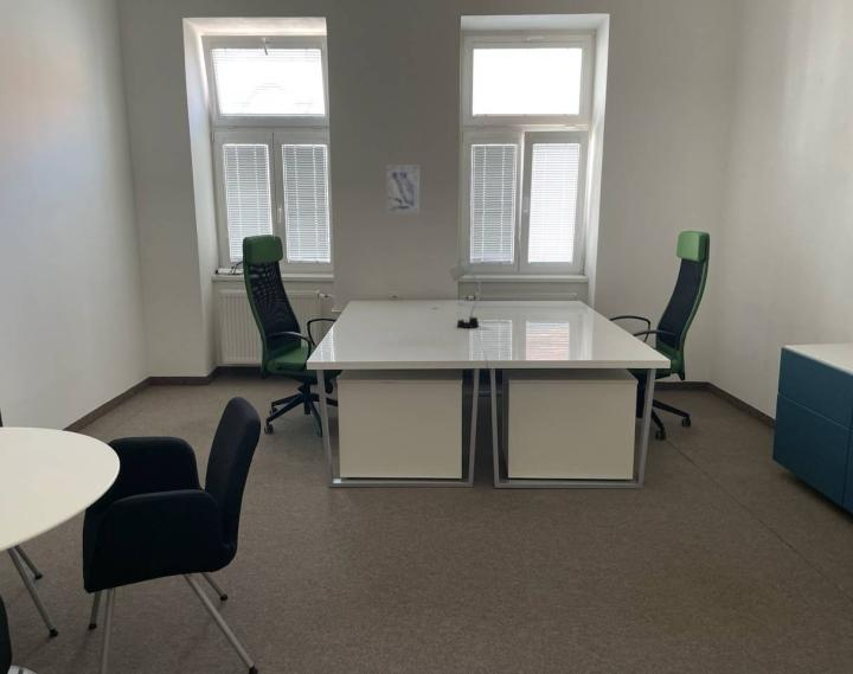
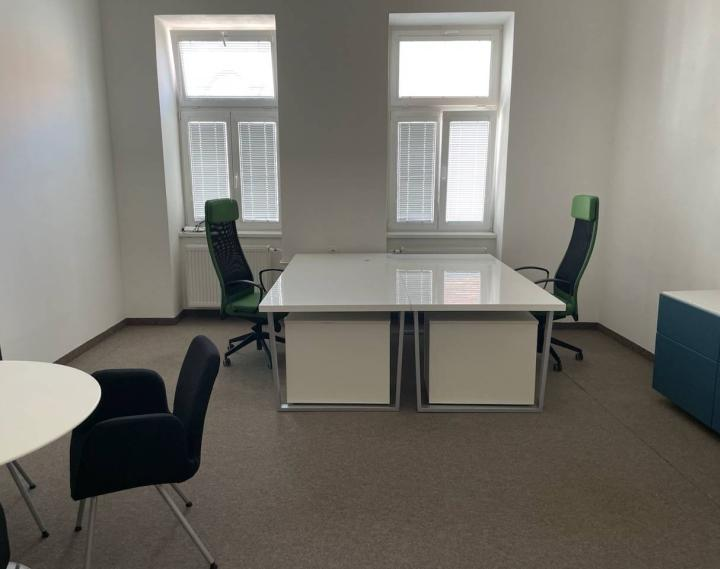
- desk lamp (476, 300)
- wall art (403, 190)
